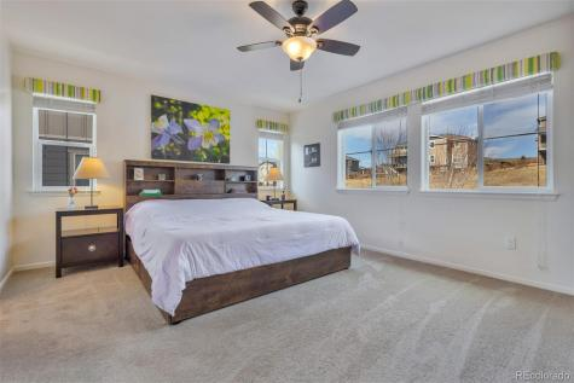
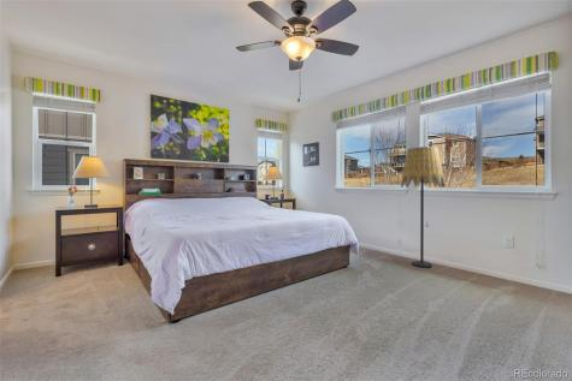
+ floor lamp (421, 207)
